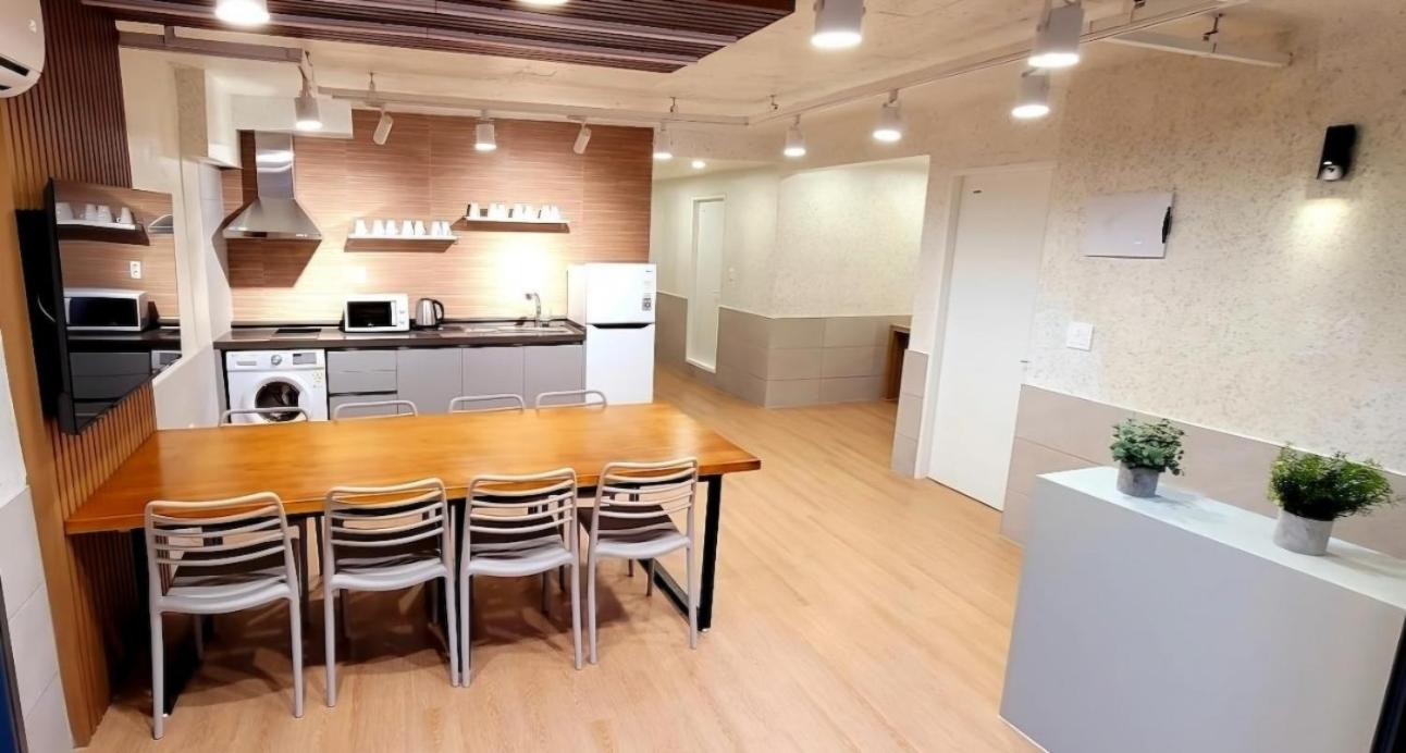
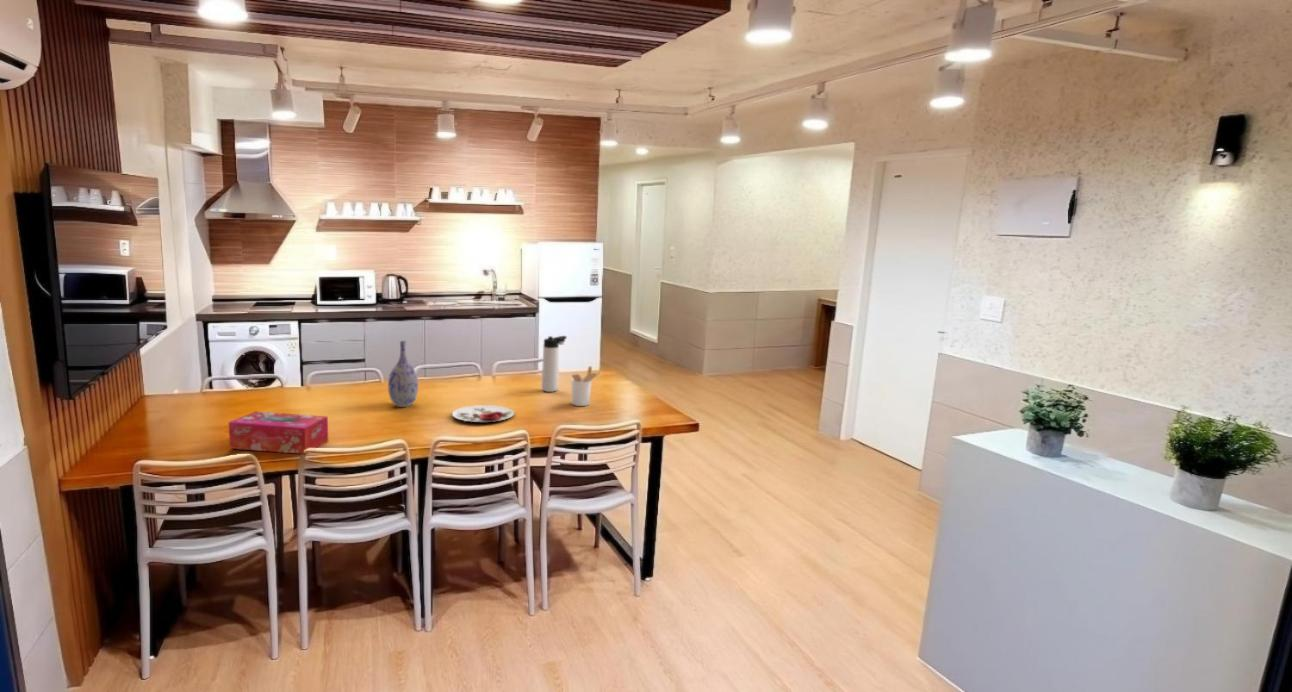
+ thermos bottle (554, 363)
+ utensil holder (585, 386)
+ tissue box (279, 432)
+ vase (403, 373)
+ plate (483, 412)
